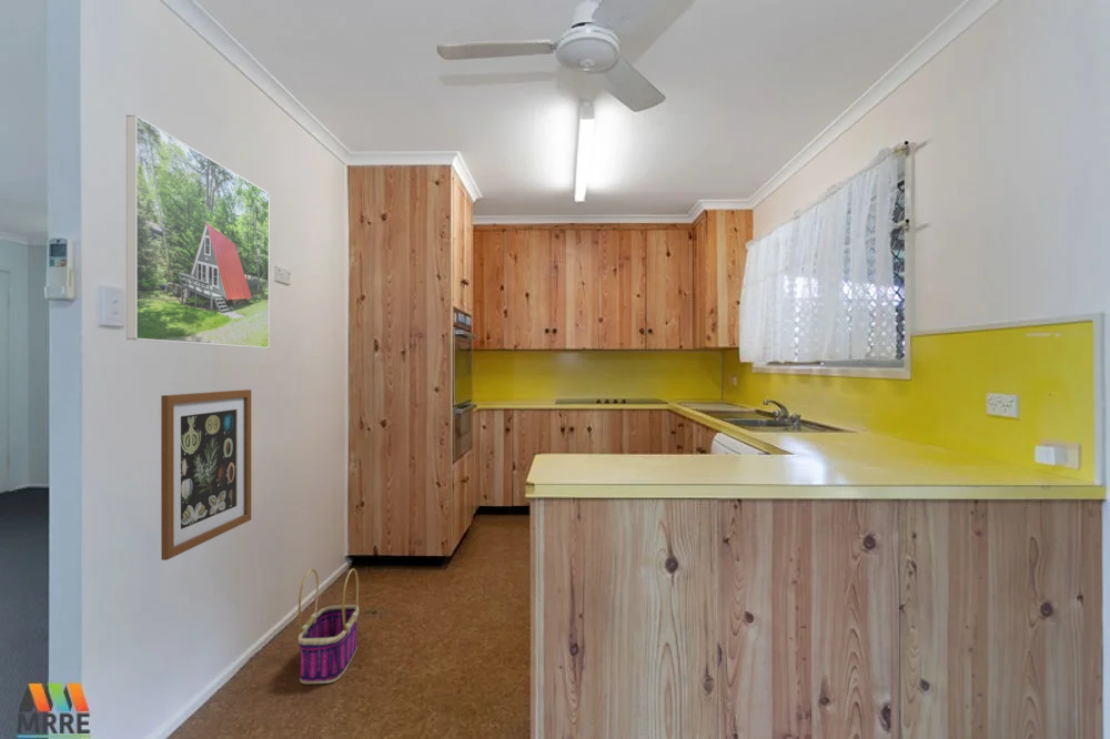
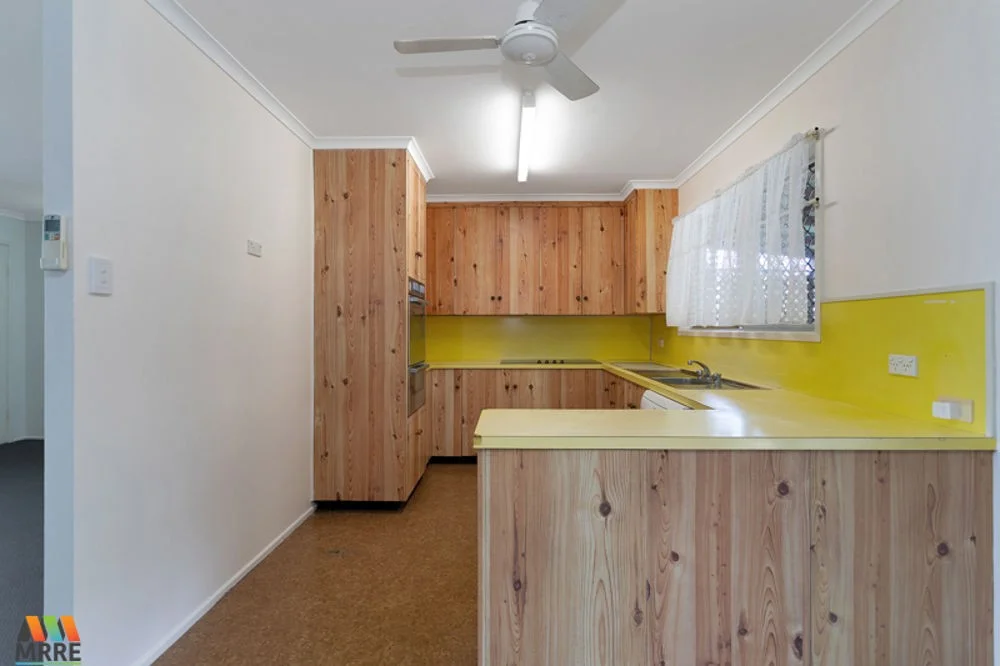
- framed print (210, 252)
- wall art (211, 465)
- basket (330, 616)
